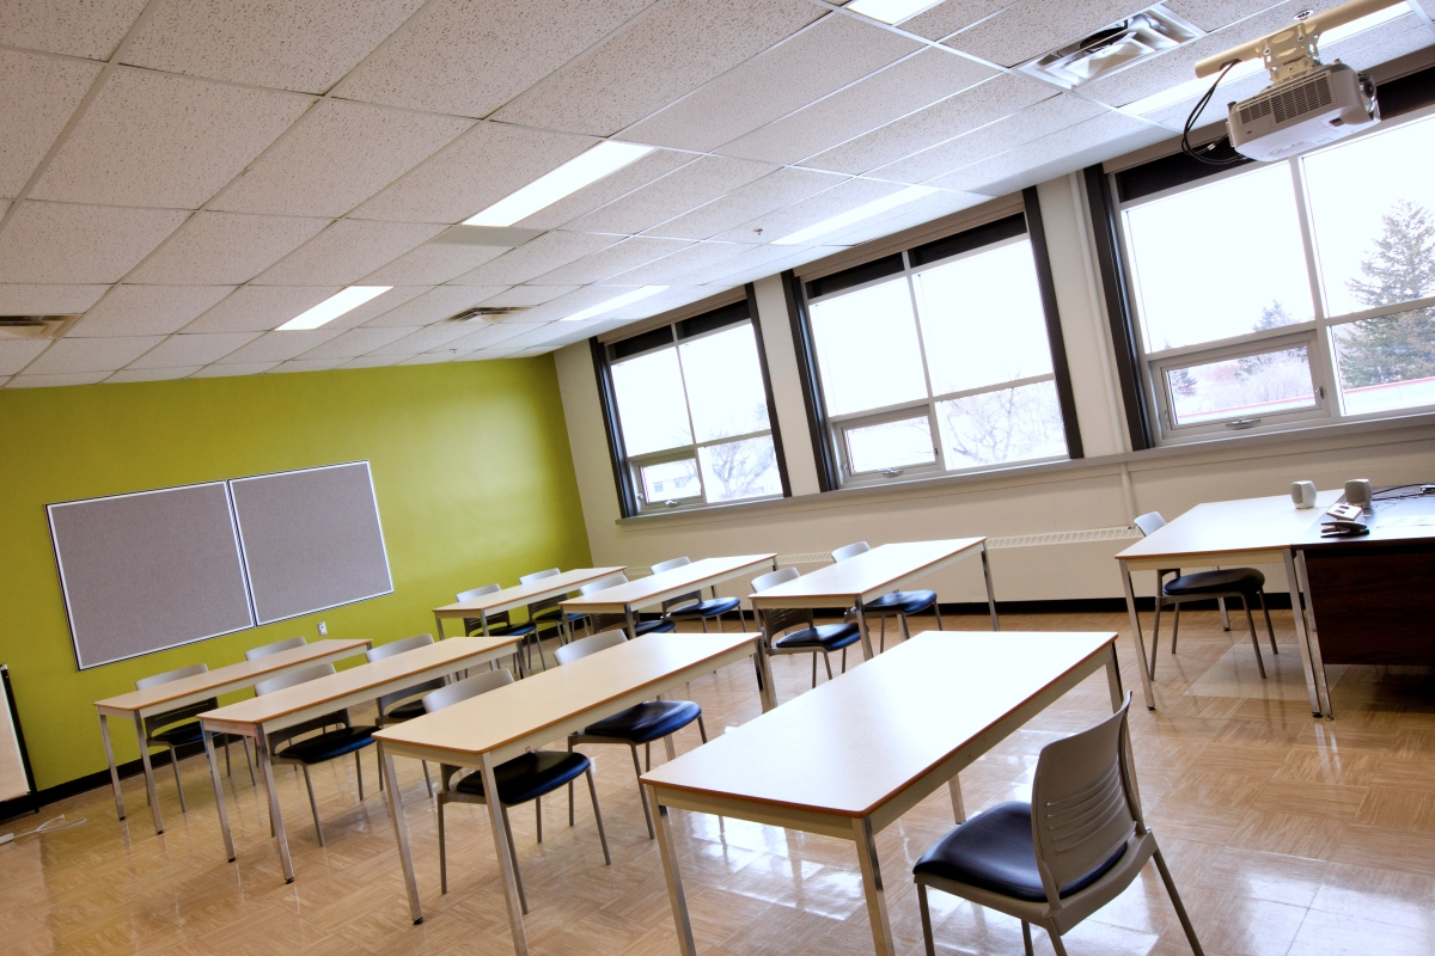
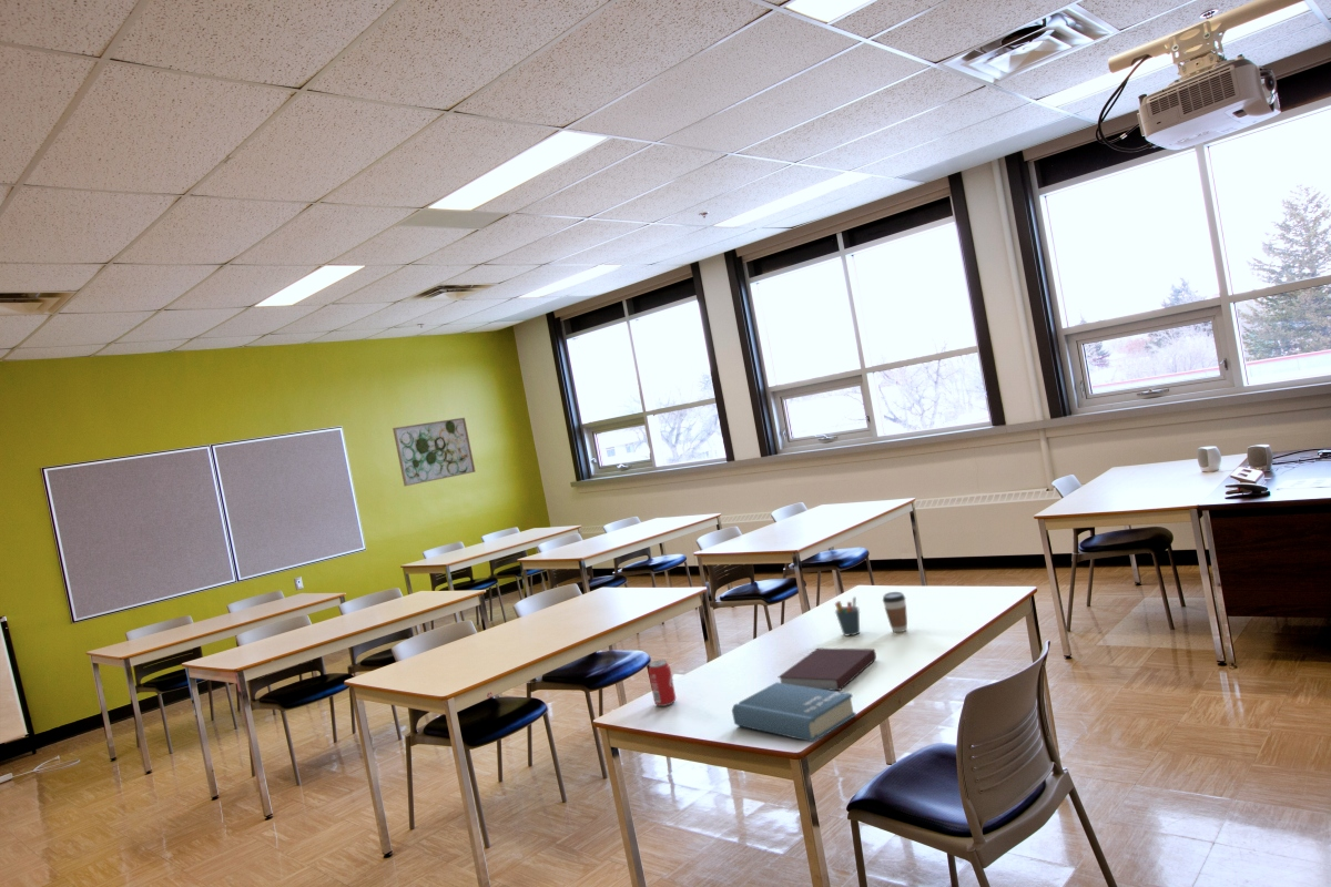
+ pen holder (847, 614)
+ notebook (827, 667)
+ book (792, 711)
+ coffee cup (896, 612)
+ wall art (436, 450)
+ beverage can (661, 682)
